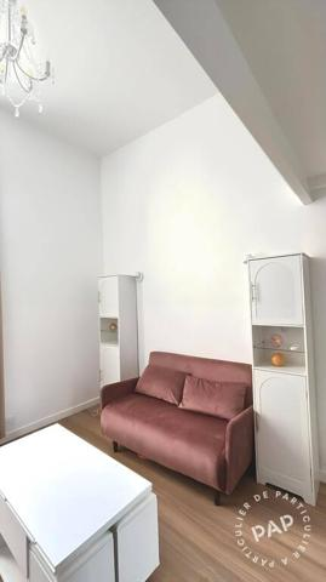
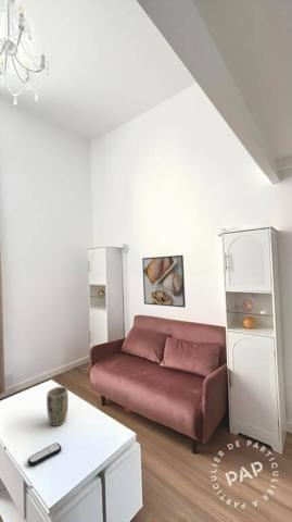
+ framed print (162, 281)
+ plant pot (58, 406)
+ remote control (45, 453)
